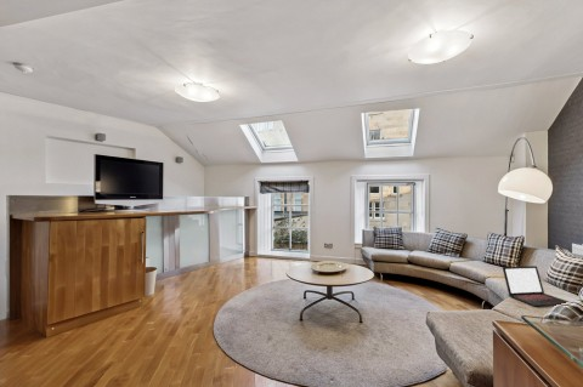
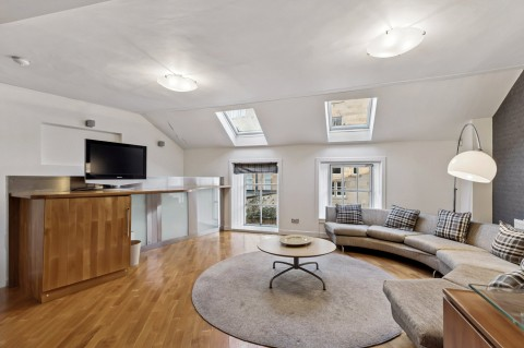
- laptop (536, 284)
